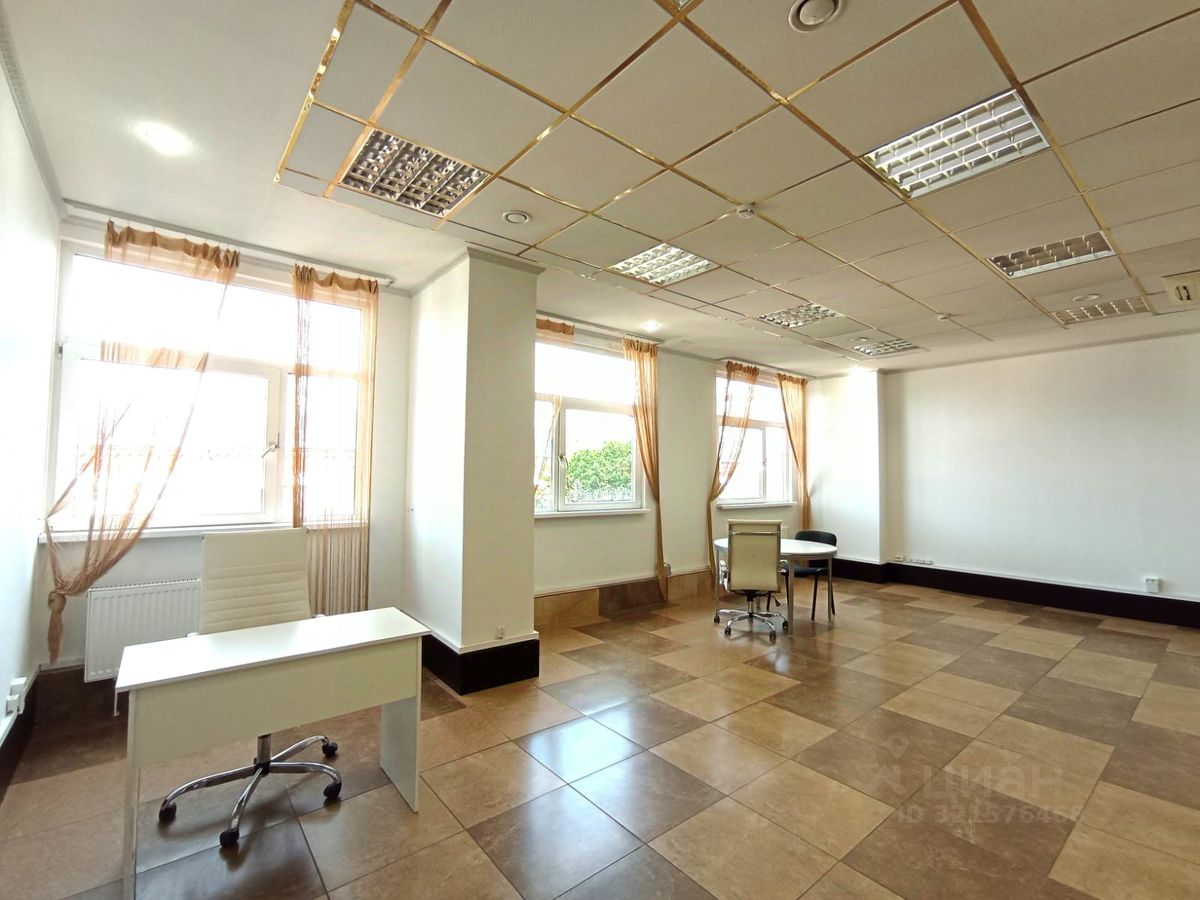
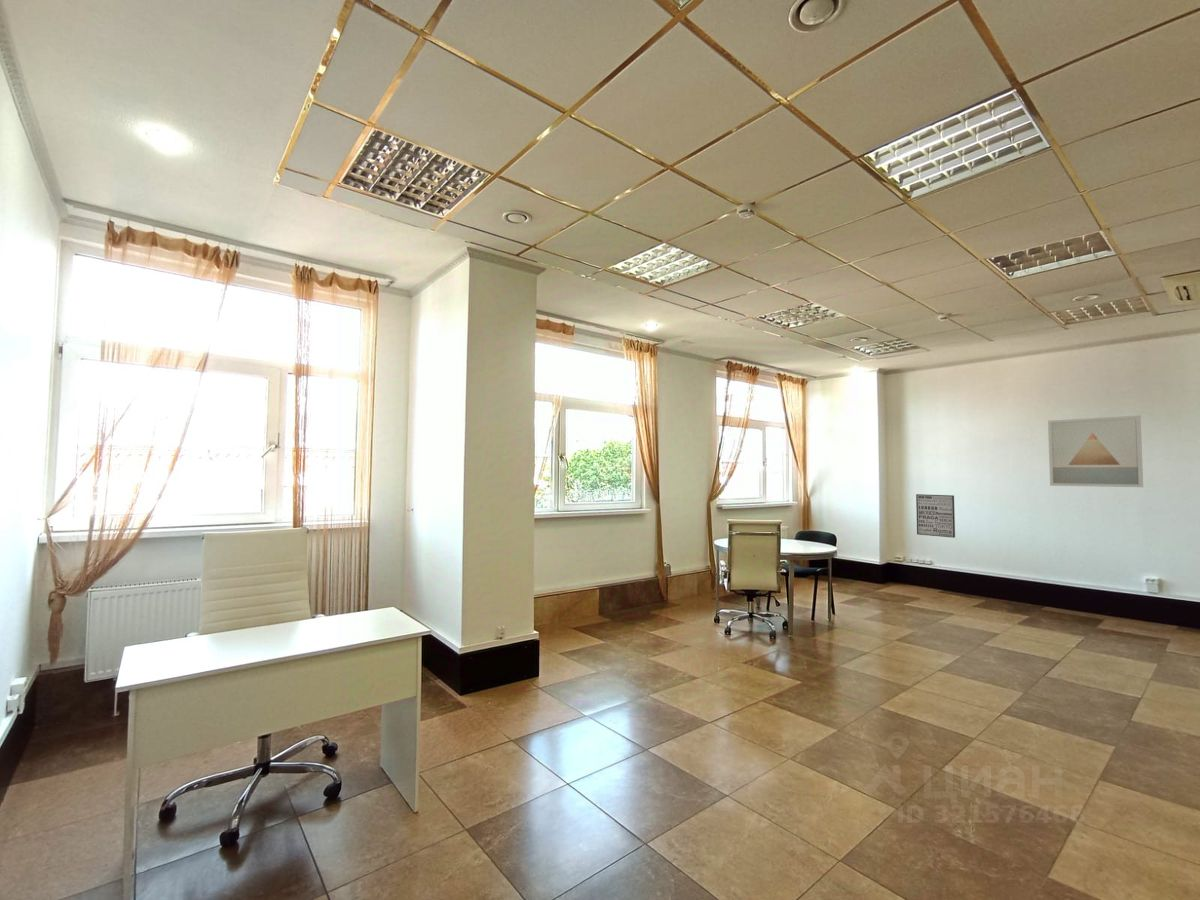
+ wall art (1093, 452)
+ wall art (935, 515)
